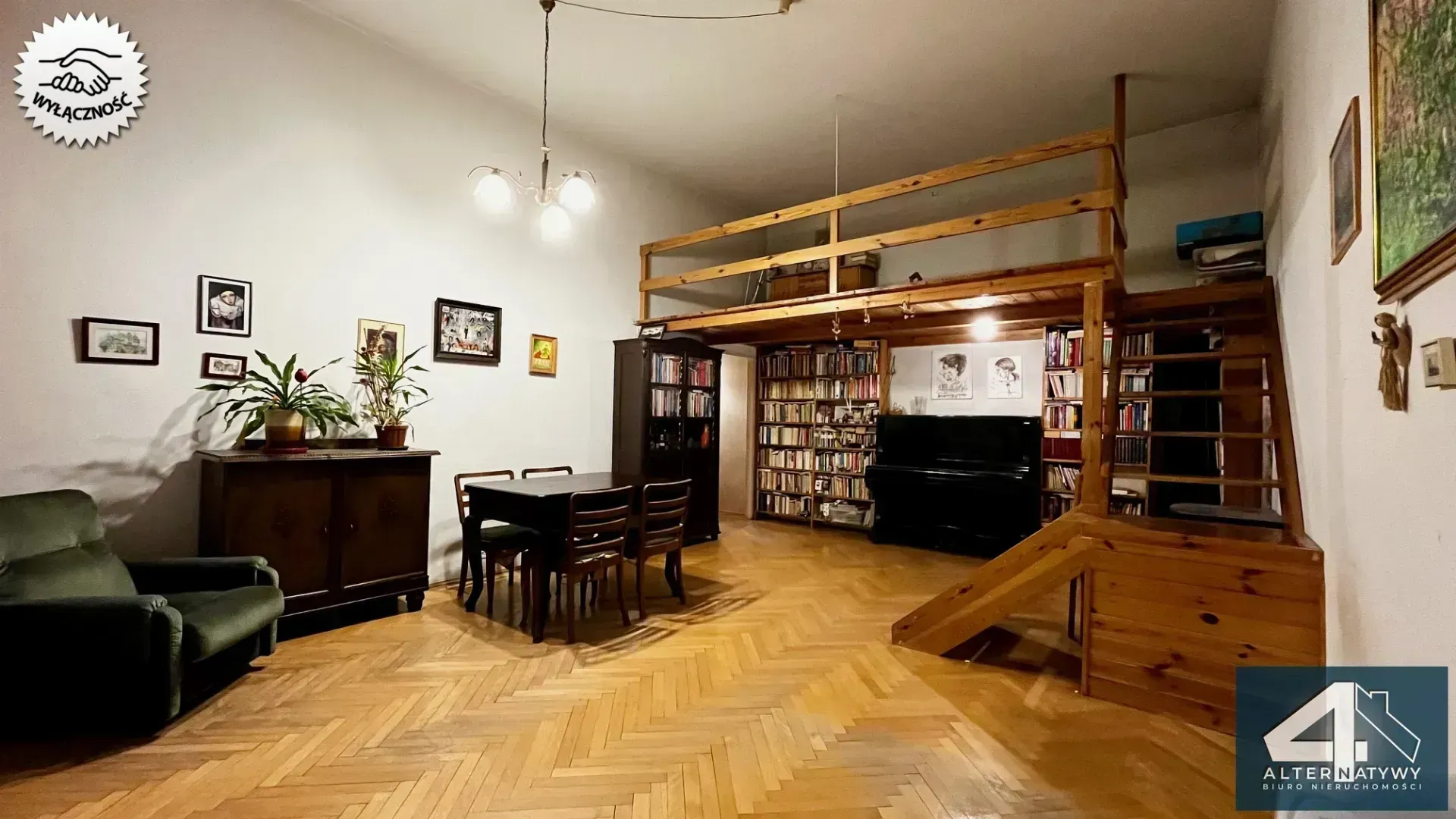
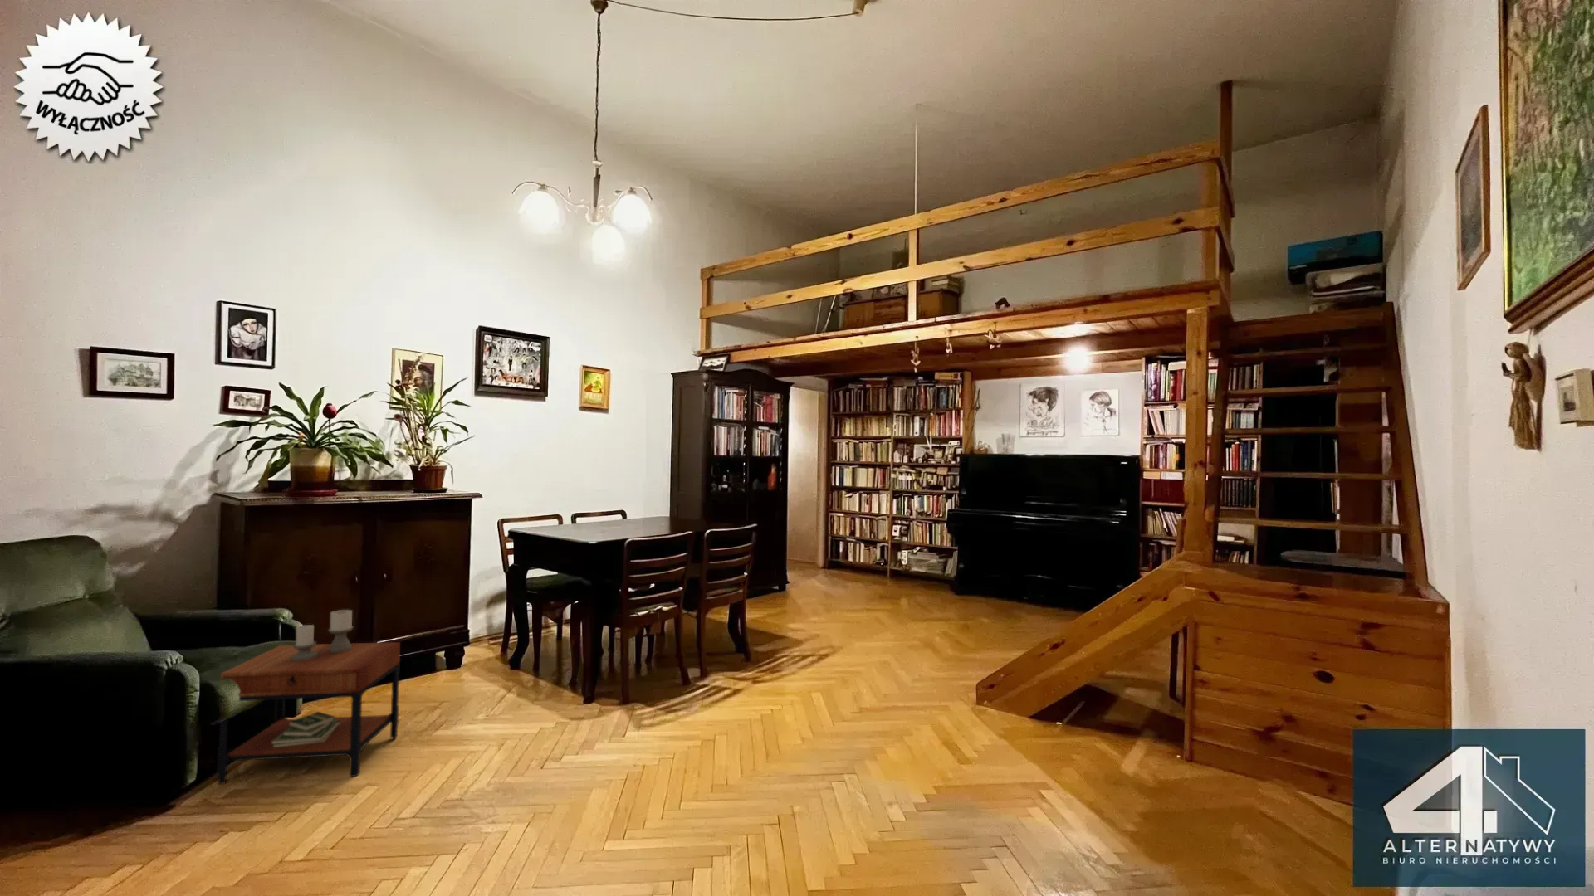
+ side table (316, 687)
